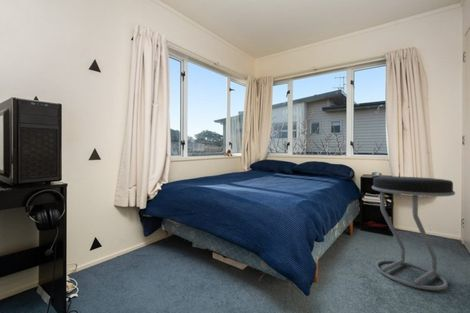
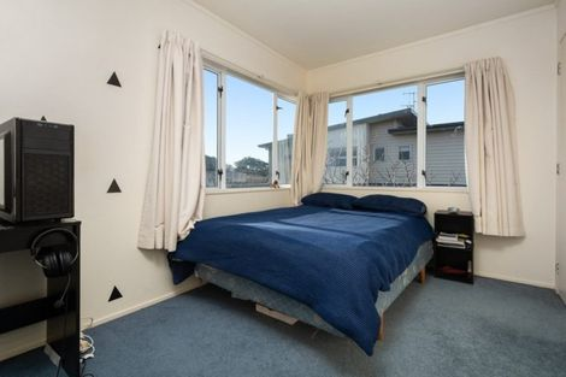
- stool (416, 224)
